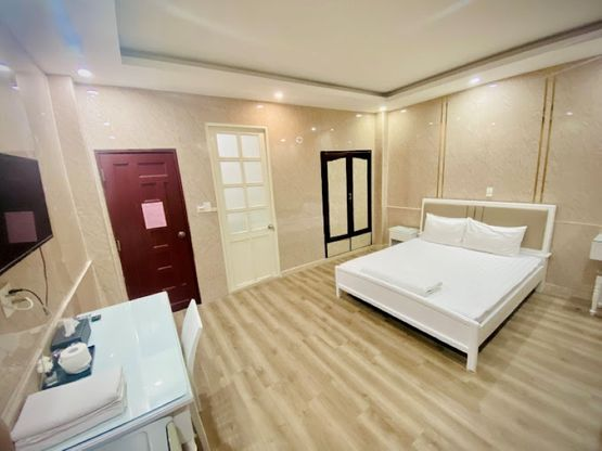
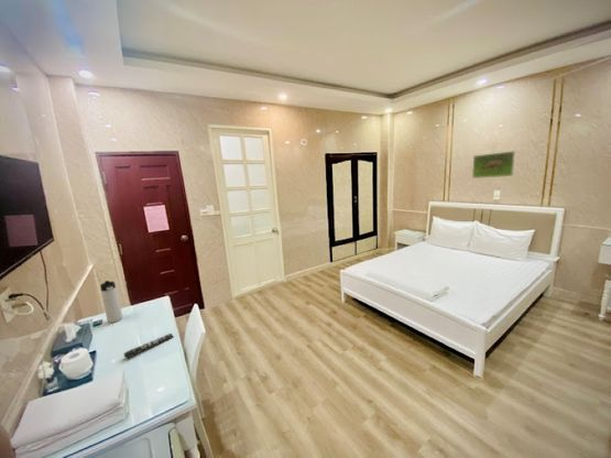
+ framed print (492, 165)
+ thermos bottle (111, 301)
+ remote control (150, 345)
